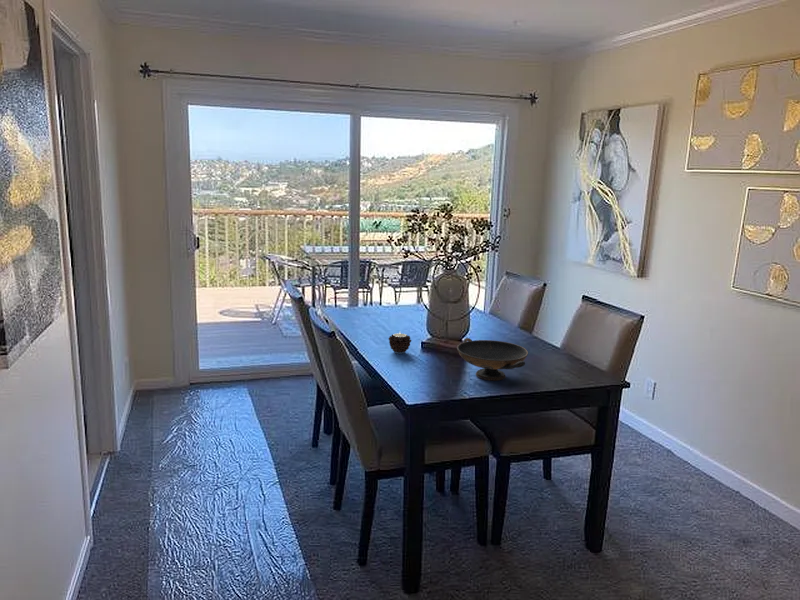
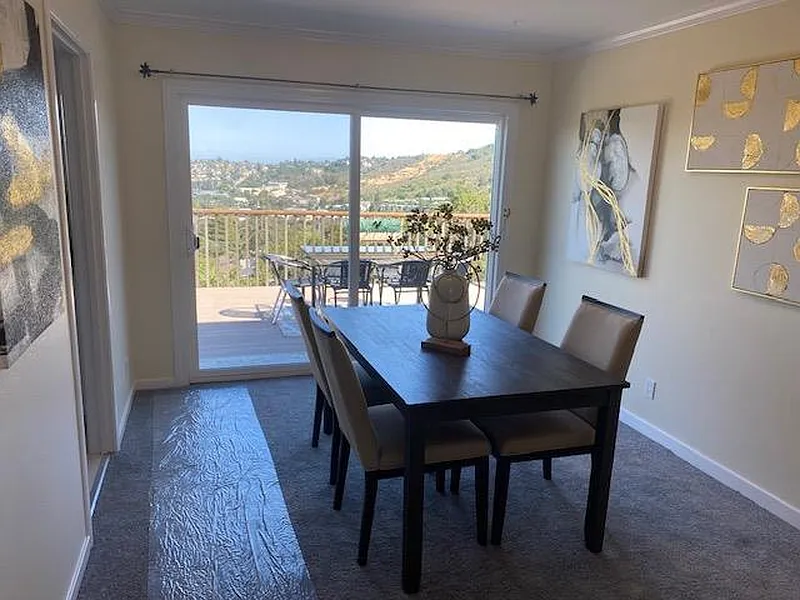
- decorative bowl (491, 362)
- candle (399, 341)
